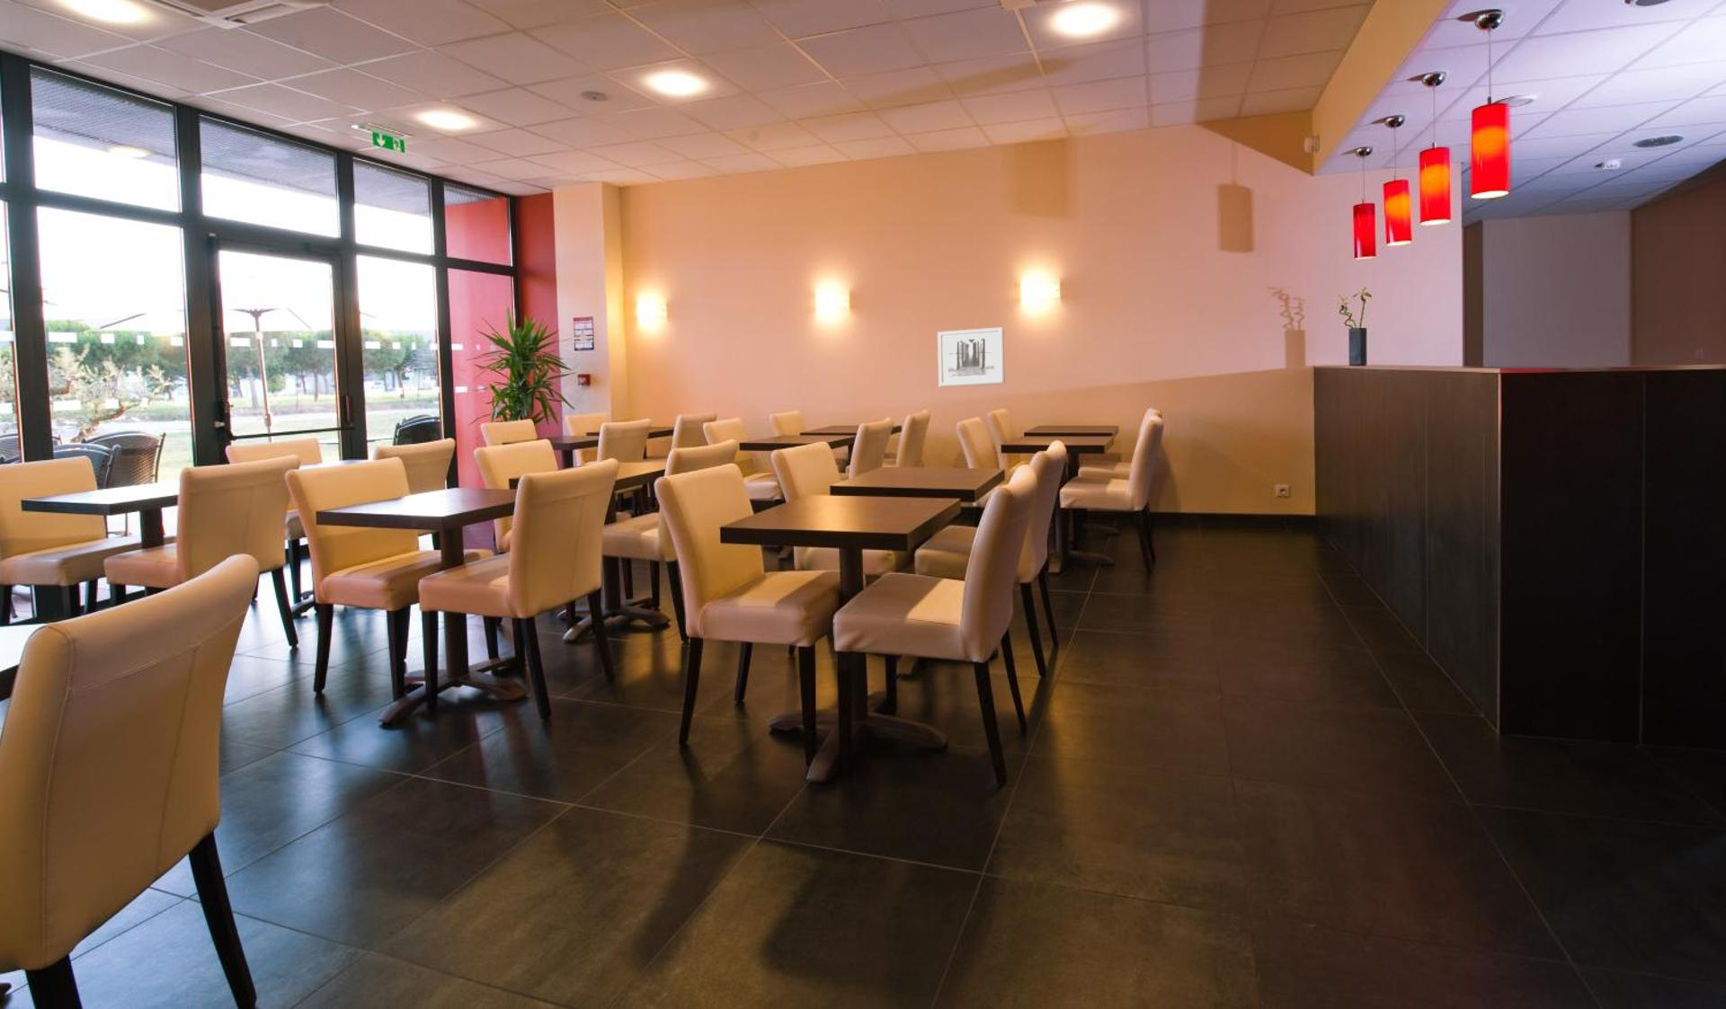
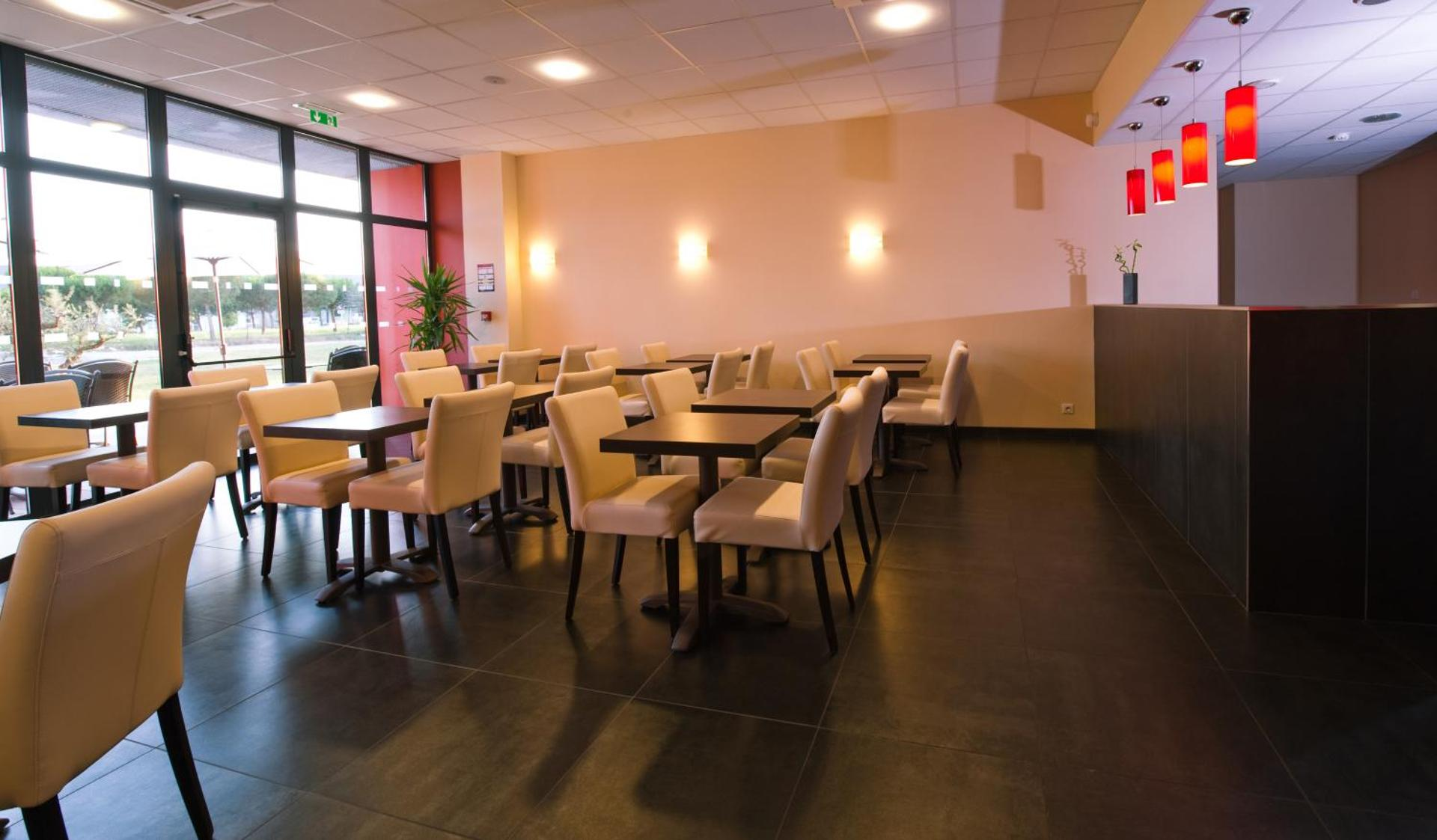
- wall art (970, 357)
